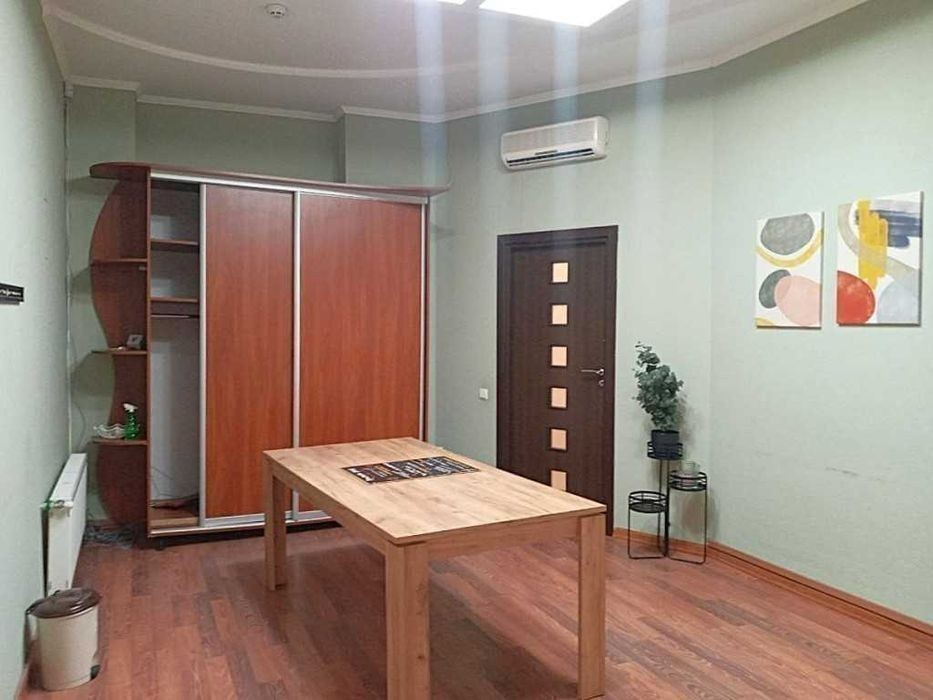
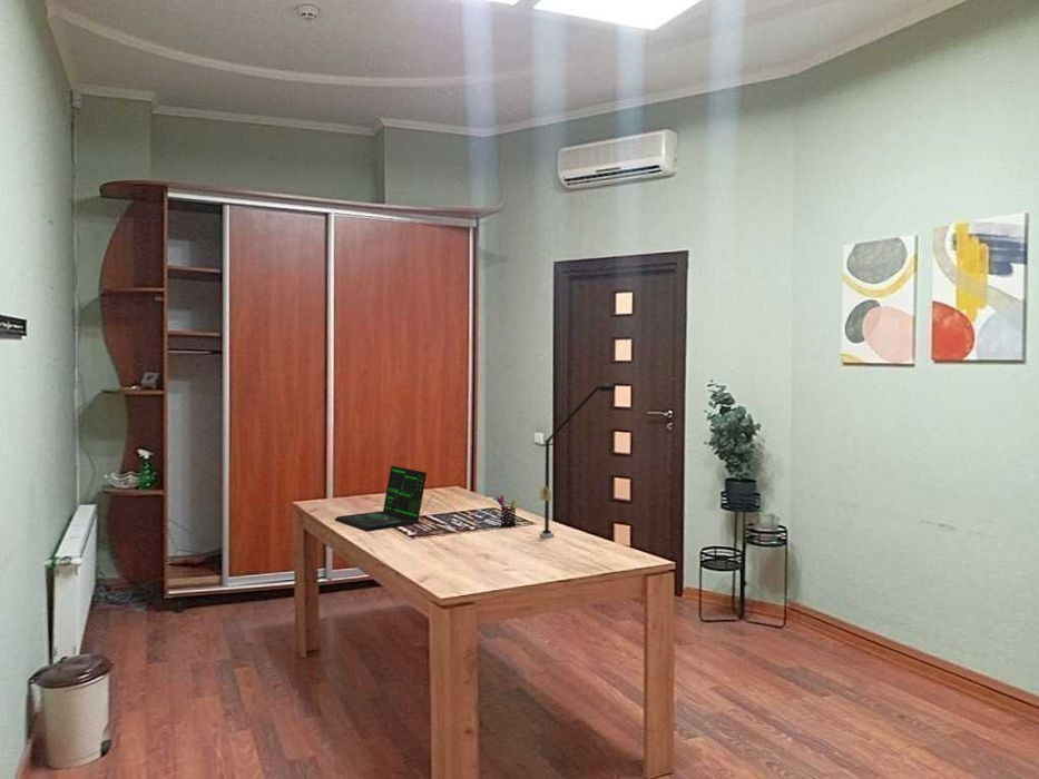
+ pen holder (508, 510)
+ laptop (385, 497)
+ desk lamp (548, 462)
